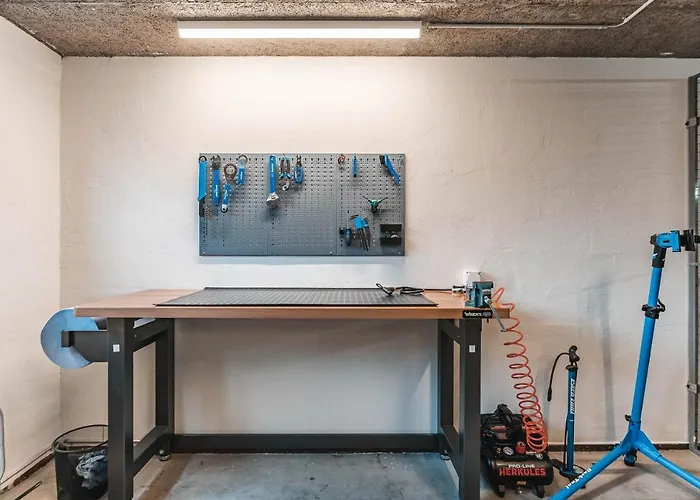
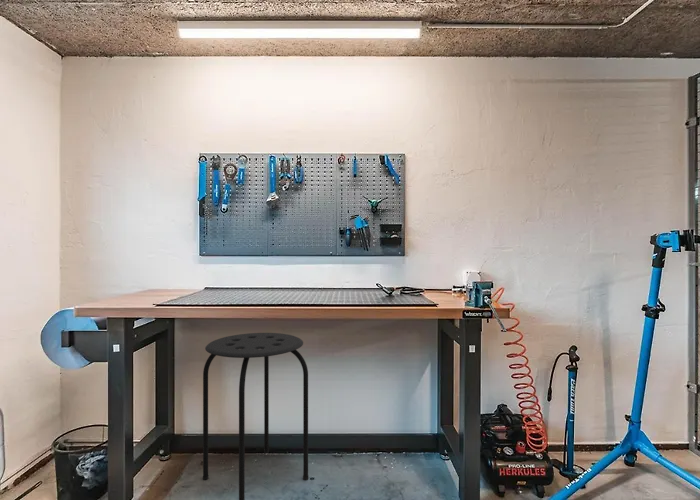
+ stool (264, 410)
